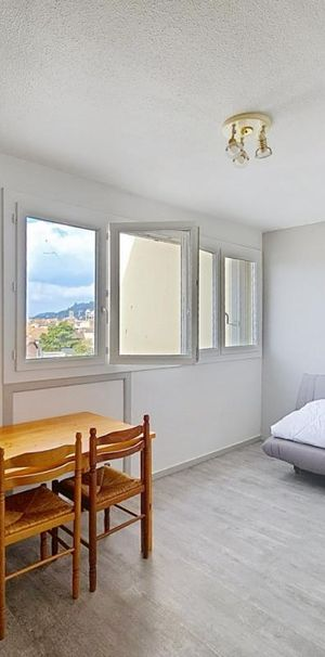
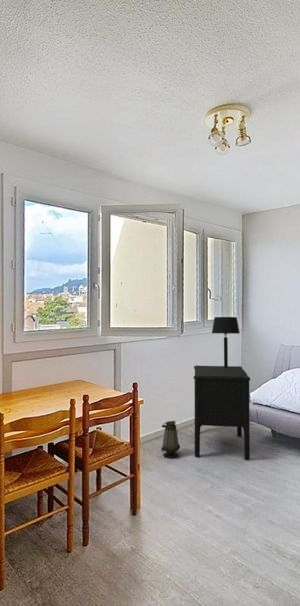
+ nightstand (220, 407)
+ table lamp (225, 342)
+ lantern (170, 438)
